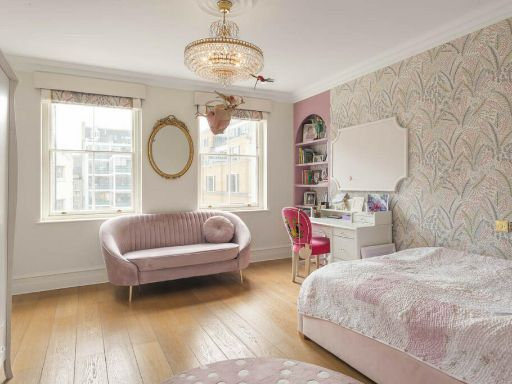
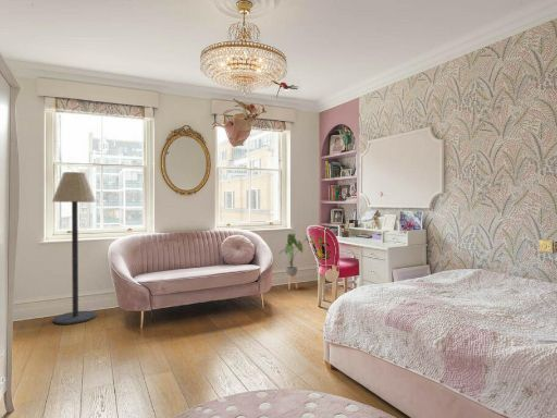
+ floor lamp (74, 245)
+ house plant (292, 260)
